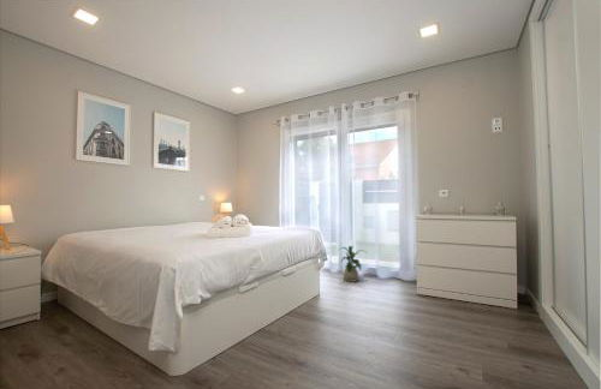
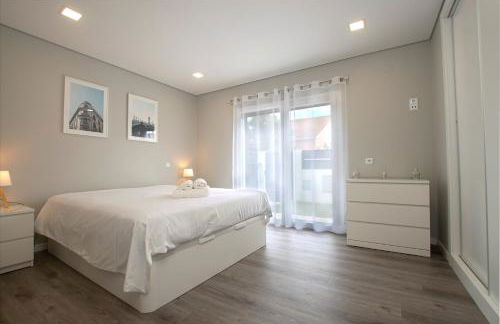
- house plant (352, 261)
